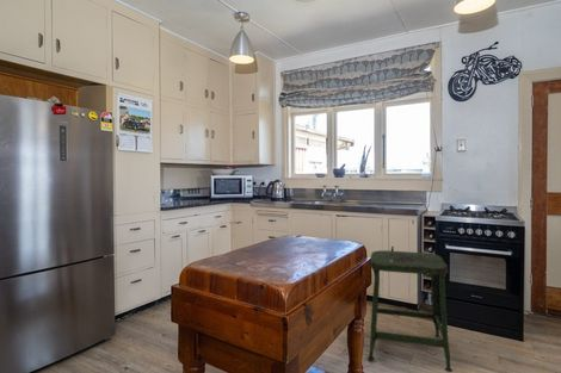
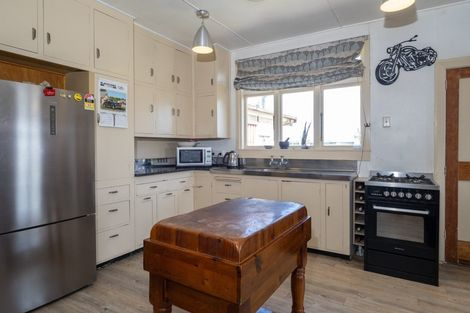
- stool (406, 311)
